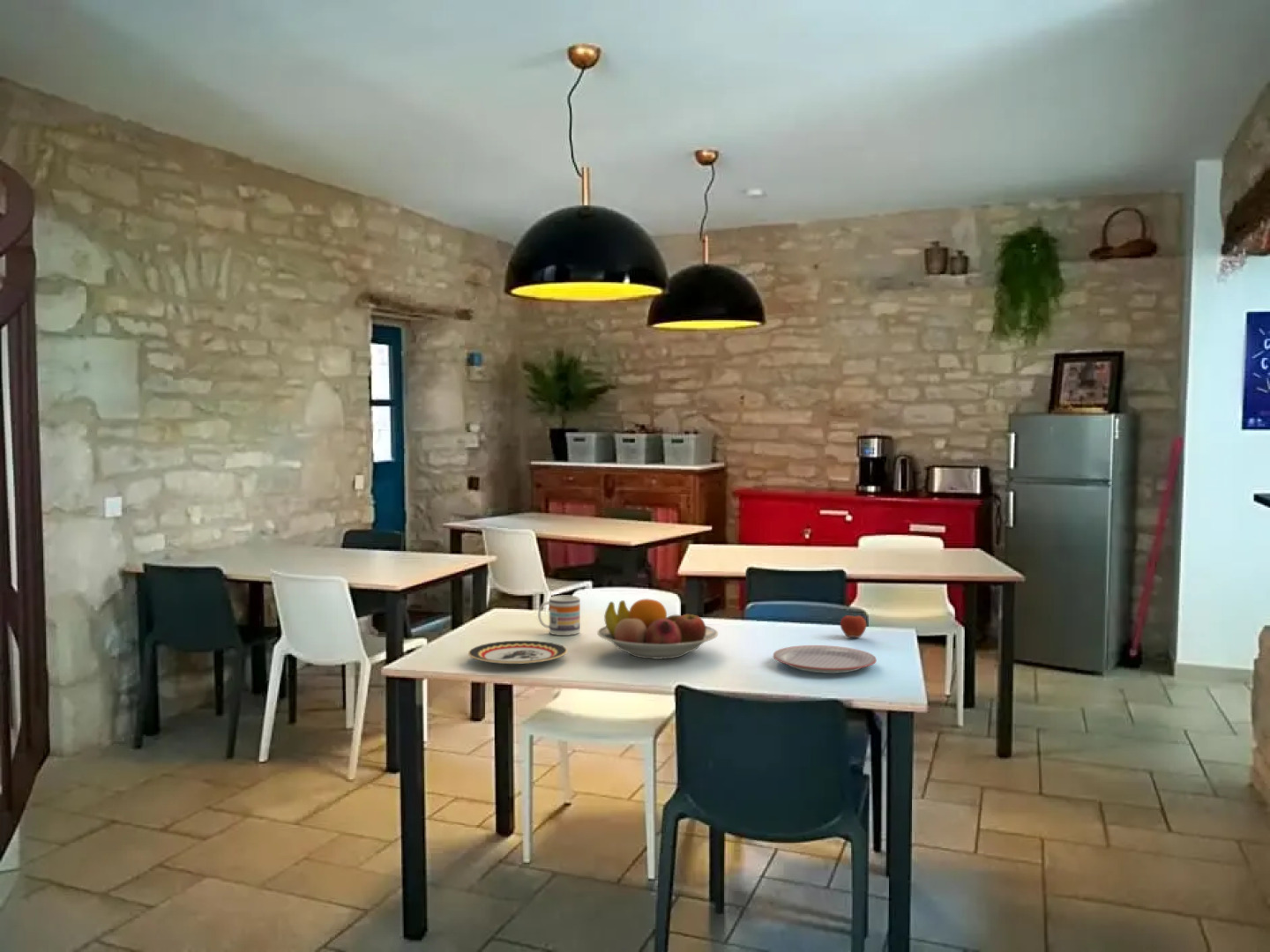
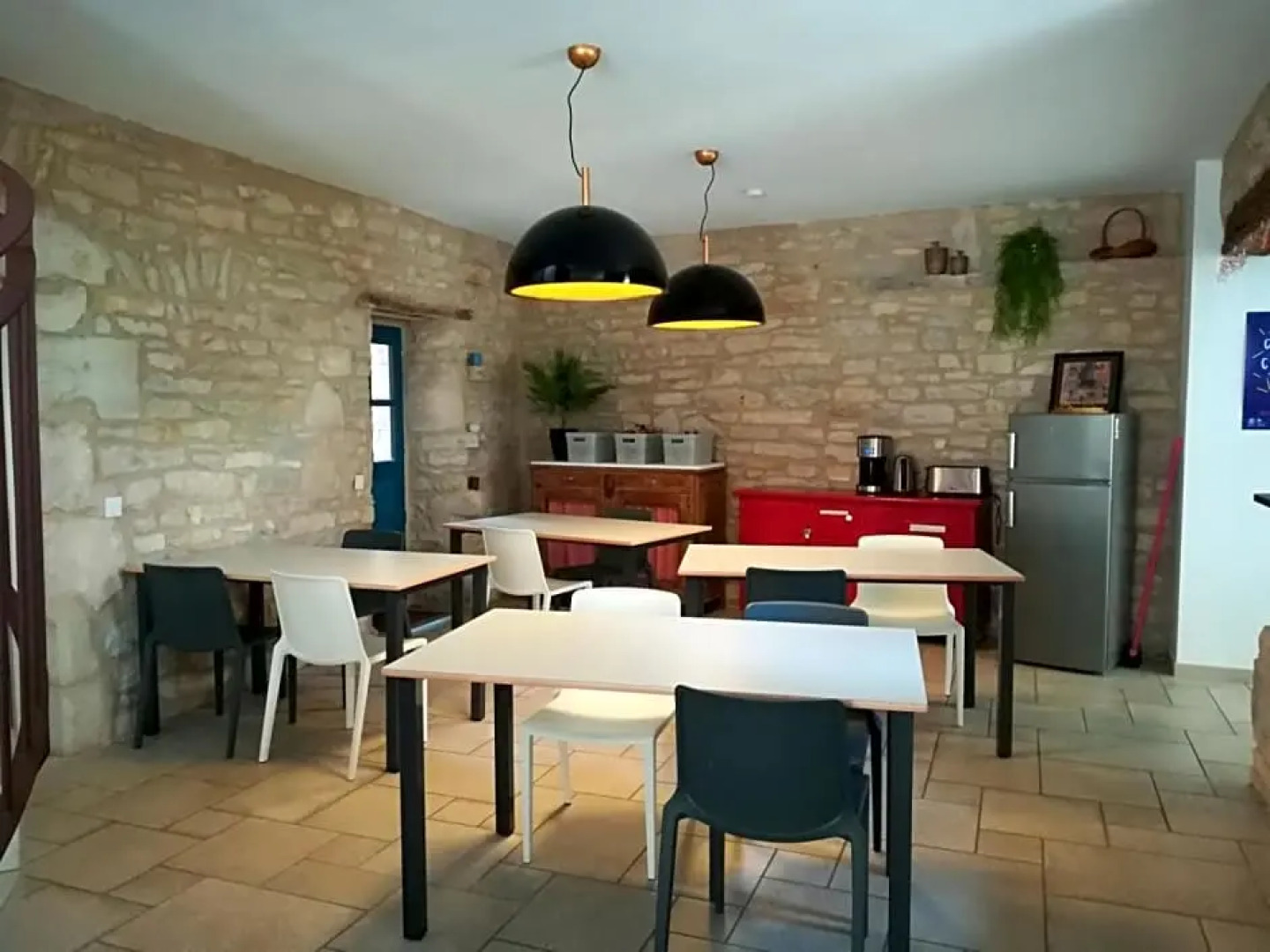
- plate (518, 654)
- mug (561, 614)
- fruit bowl (657, 627)
- plate (824, 660)
- apple (853, 624)
